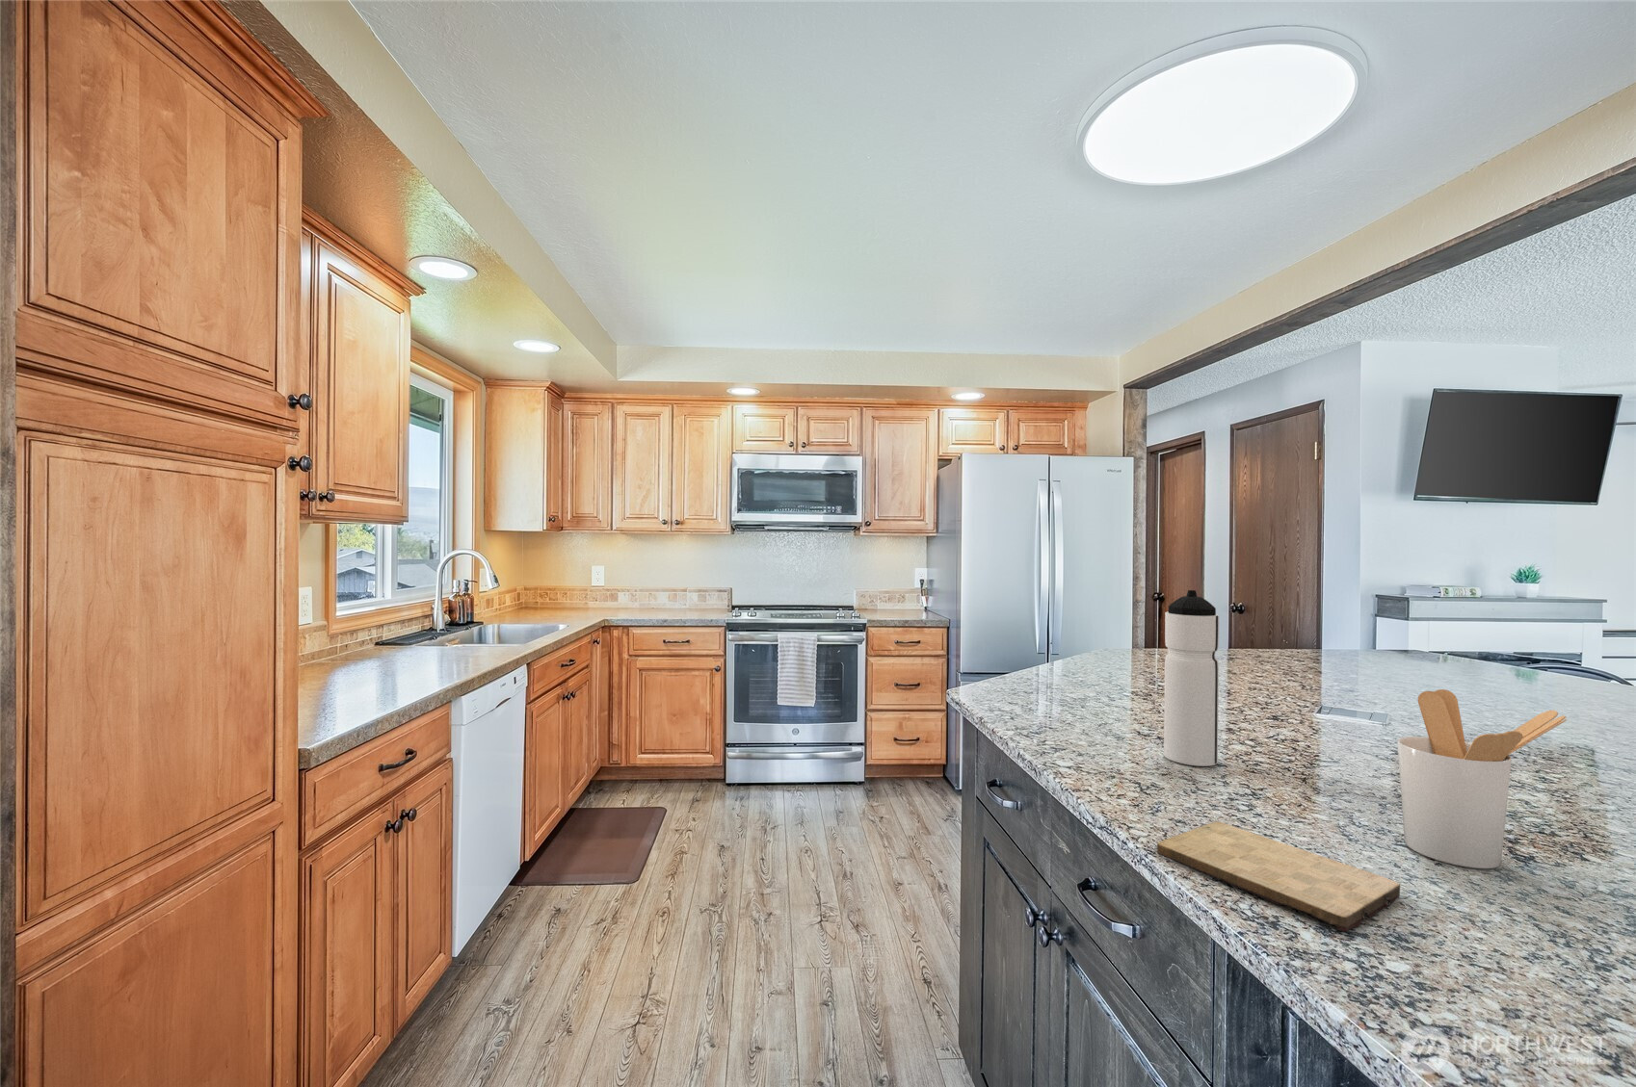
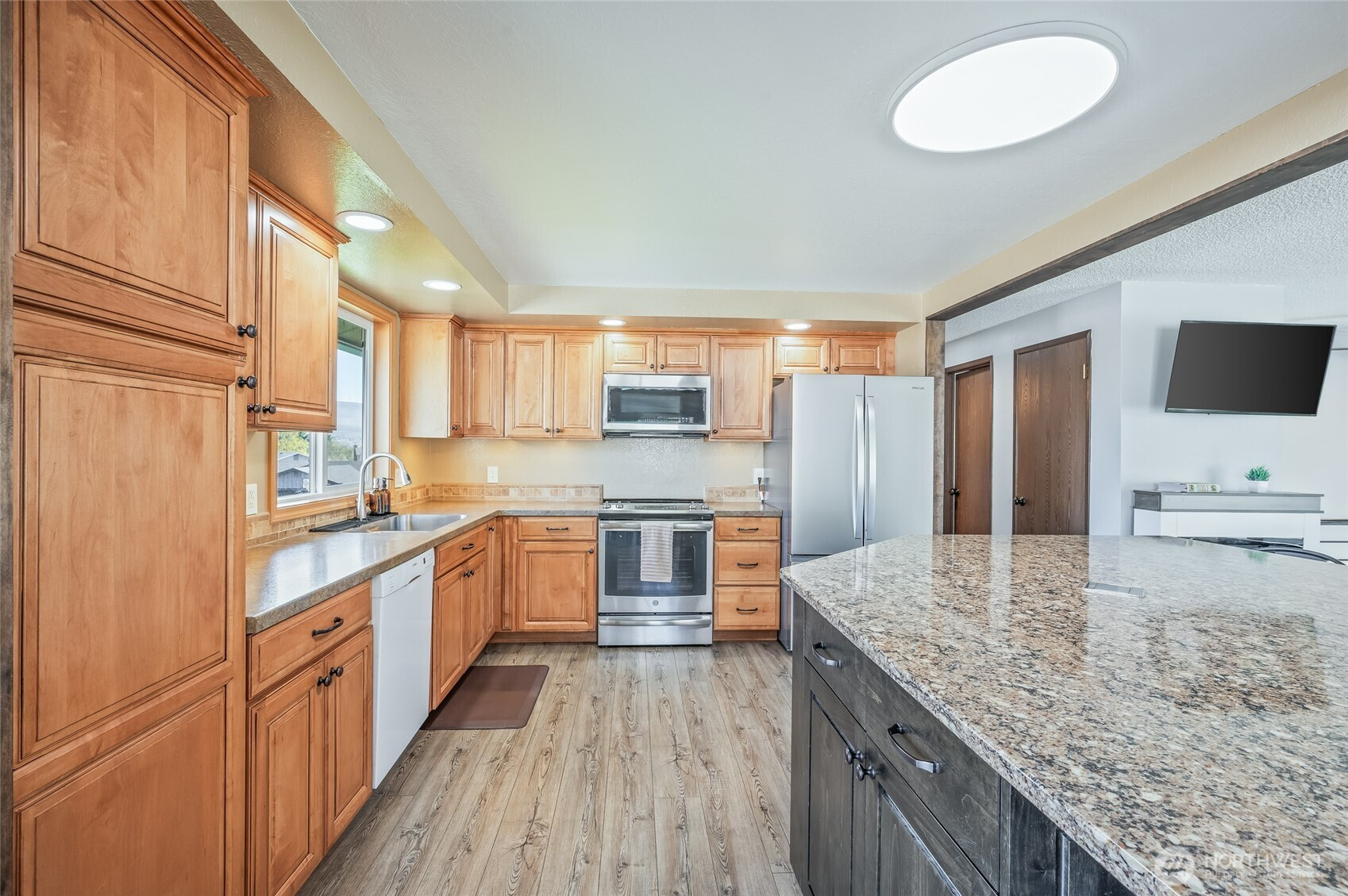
- water bottle (1191, 675)
- utensil holder (1481, 778)
- cutting board (1271, 866)
